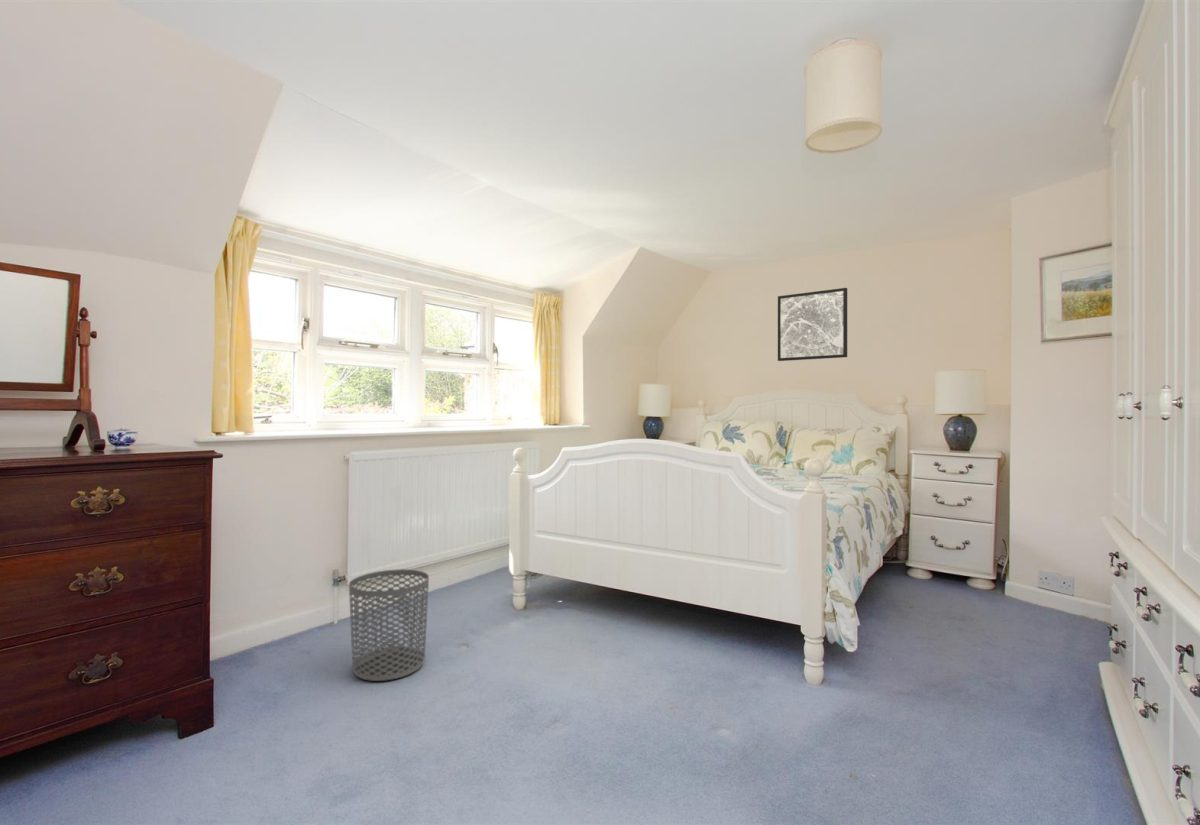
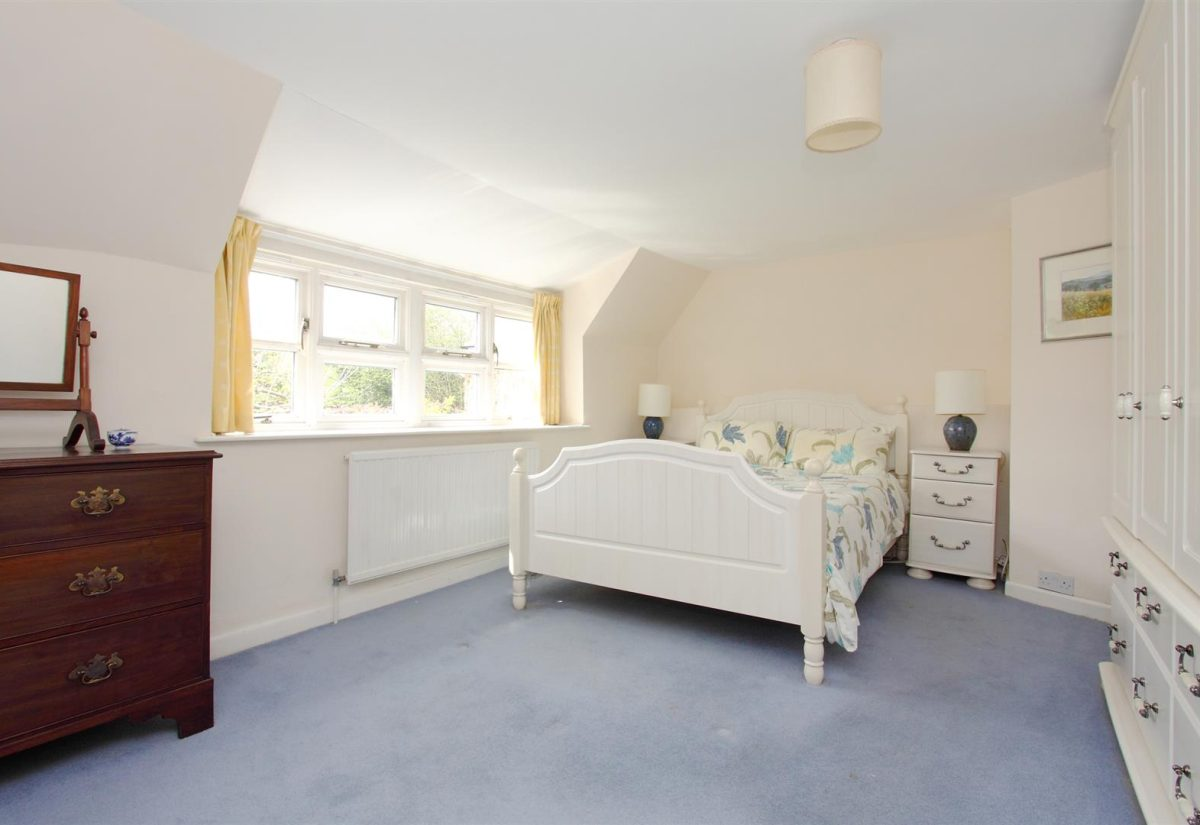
- wall art (811, 325)
- waste bin (389, 623)
